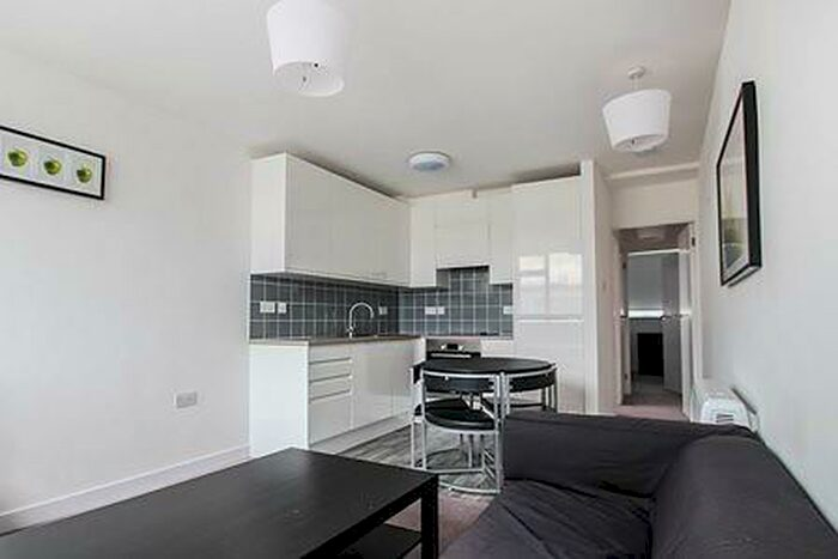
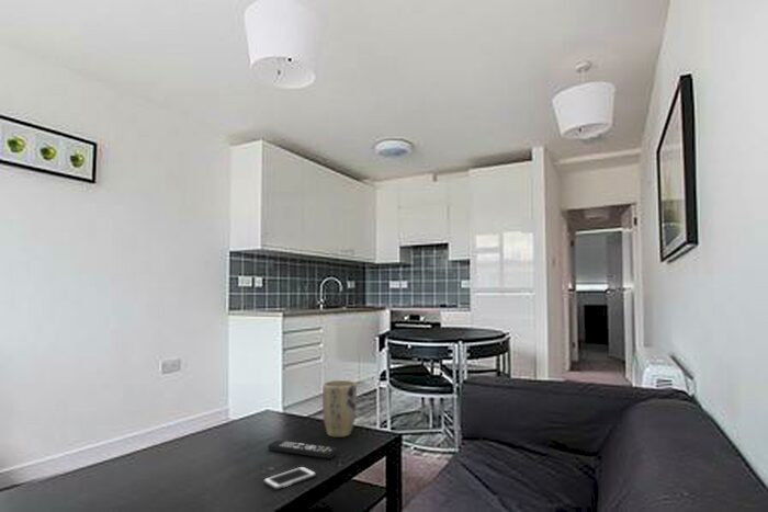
+ remote control (302, 448)
+ plant pot (339, 408)
+ cell phone (290, 477)
